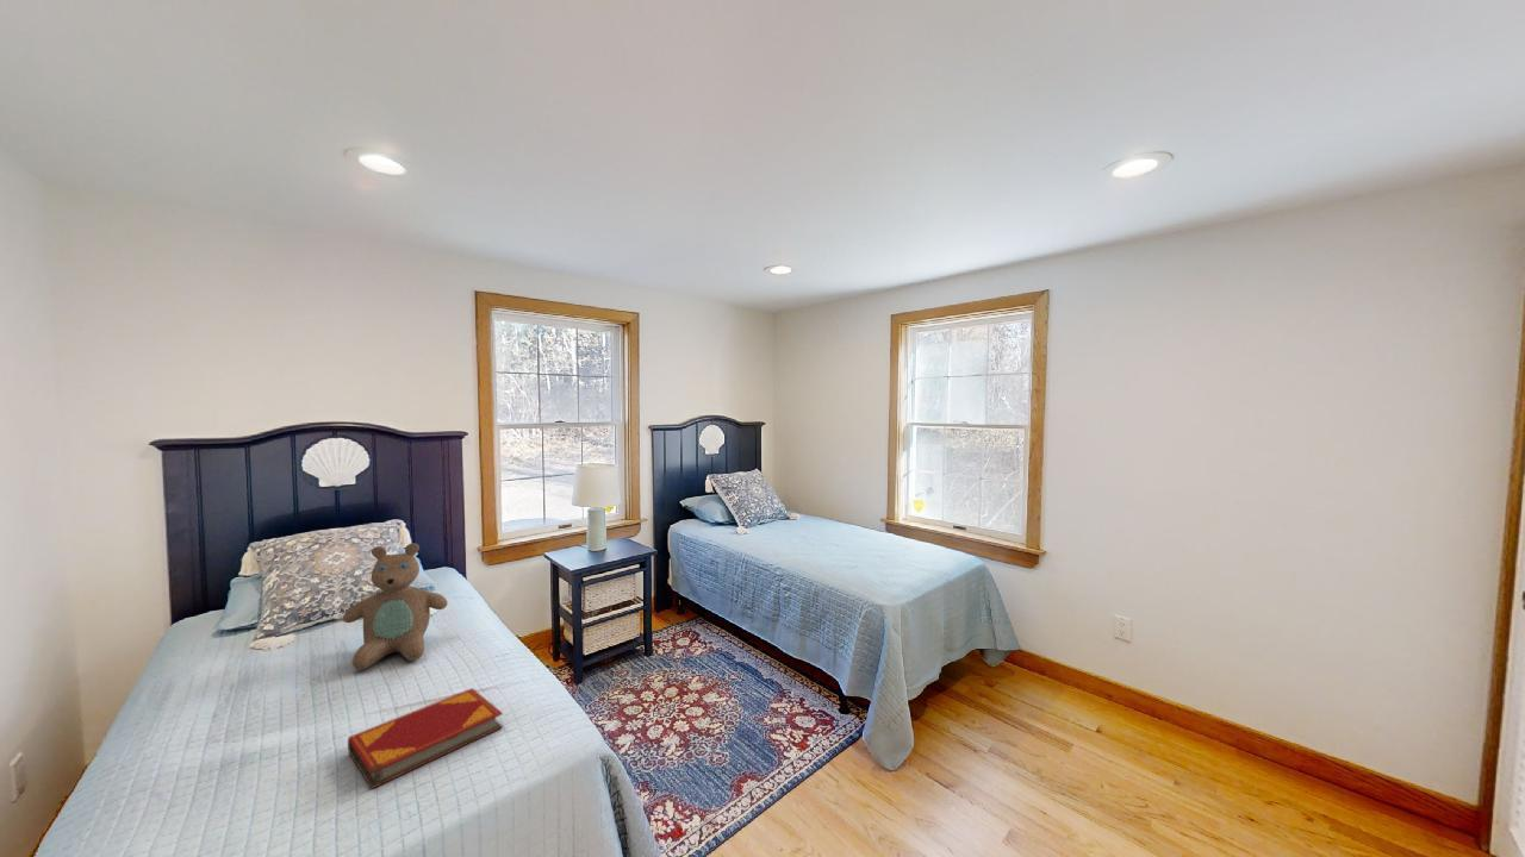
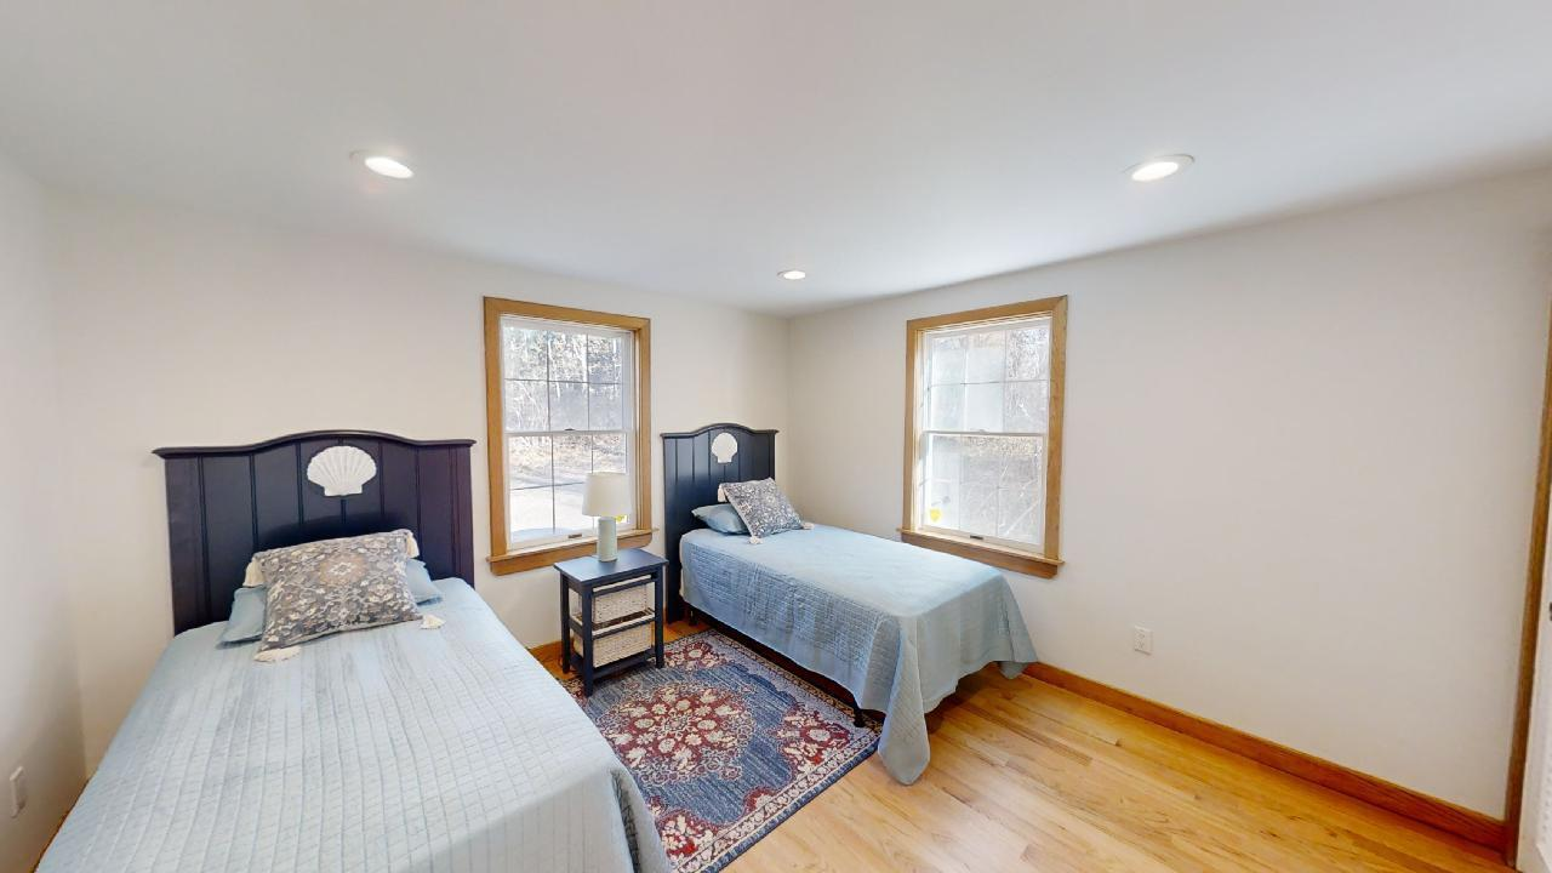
- hardback book (428, 731)
- teddy bear (393, 601)
